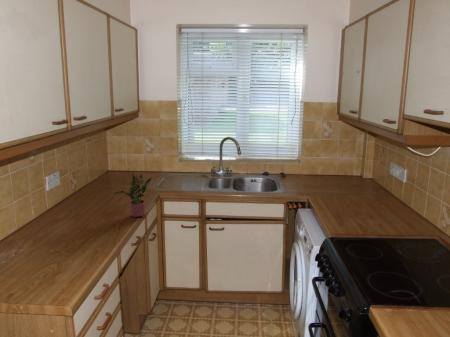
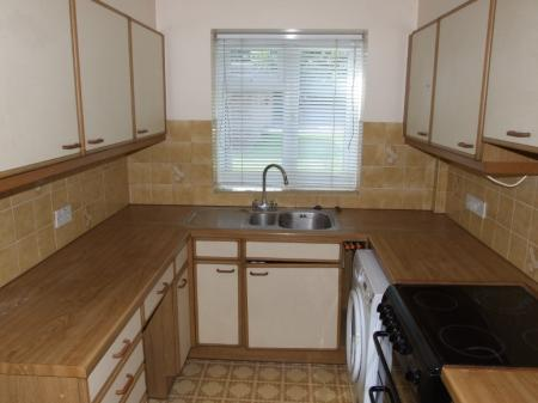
- potted plant (132, 193)
